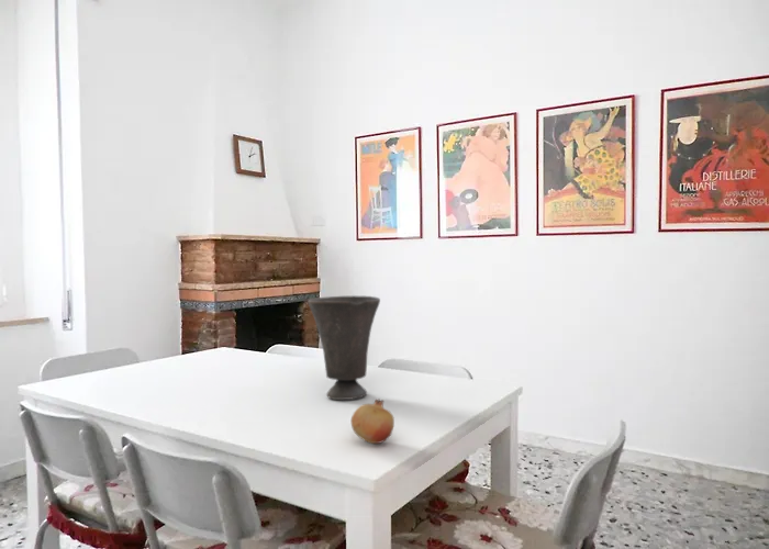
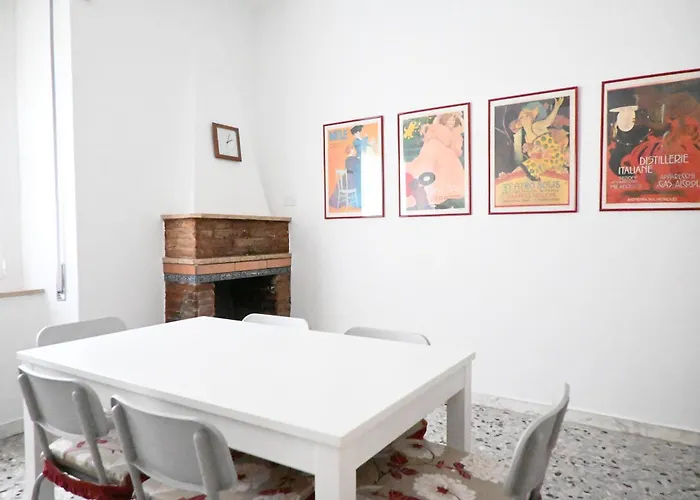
- fruit (372, 421)
- vase (344, 347)
